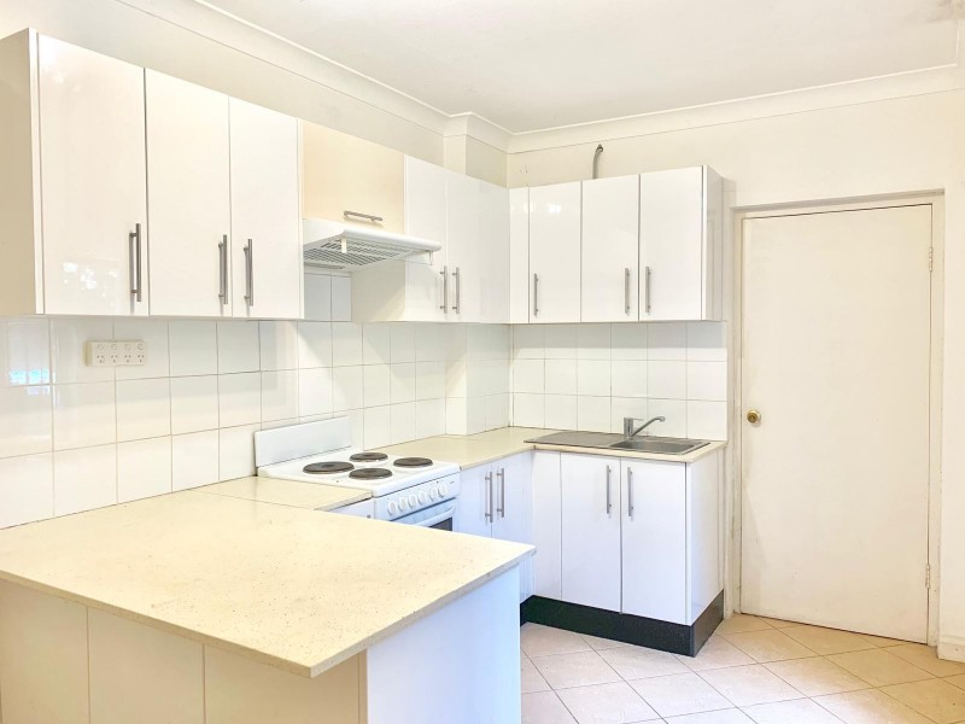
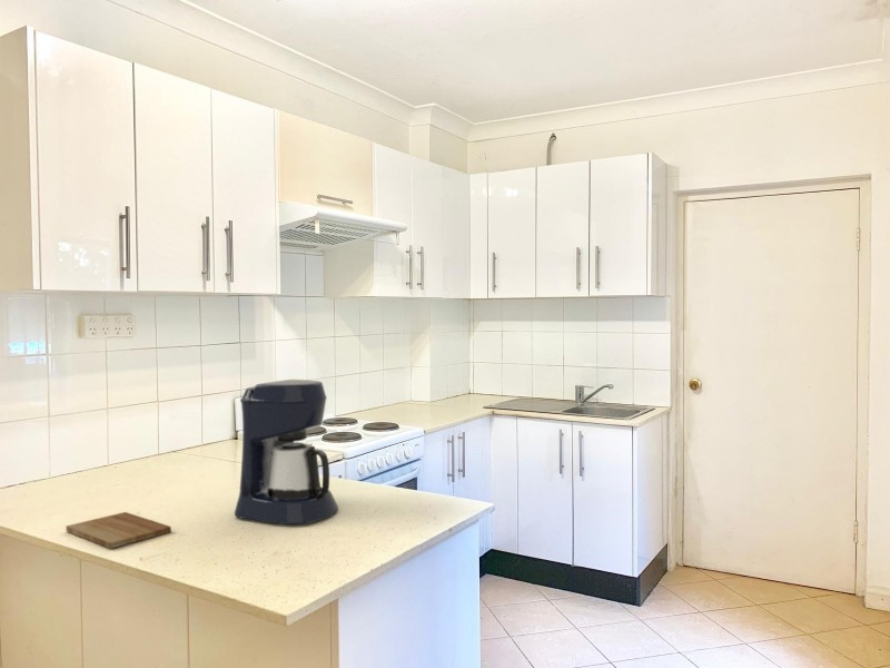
+ coffee maker (287, 446)
+ cutting board (118, 529)
